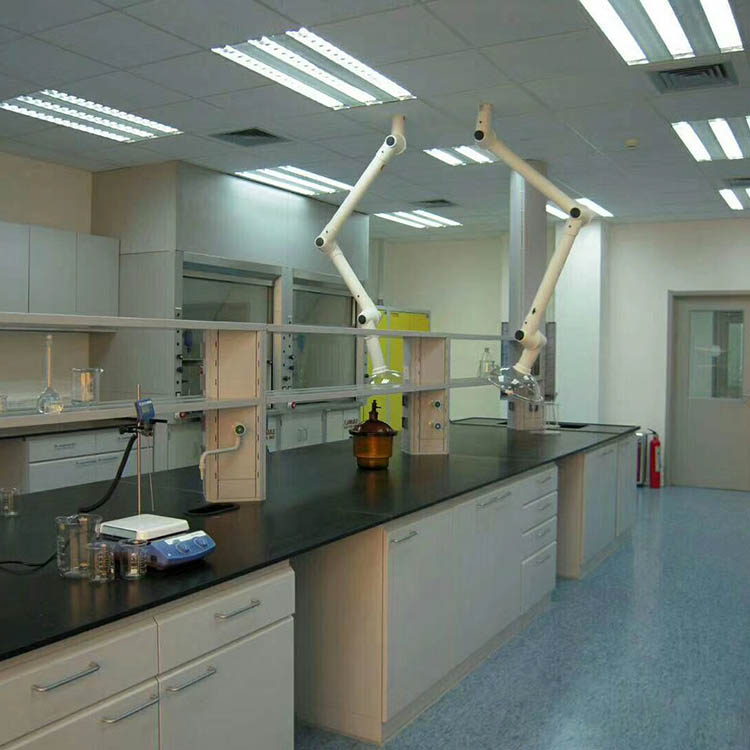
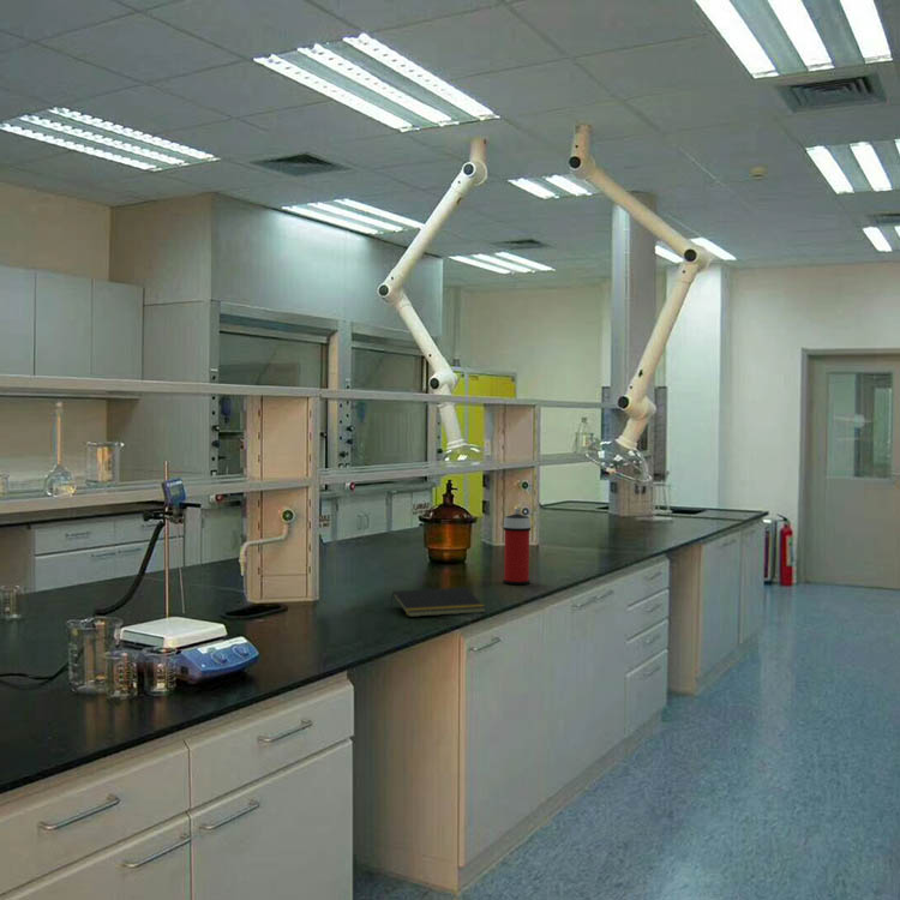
+ notepad (438, 601)
+ spray can (516, 545)
